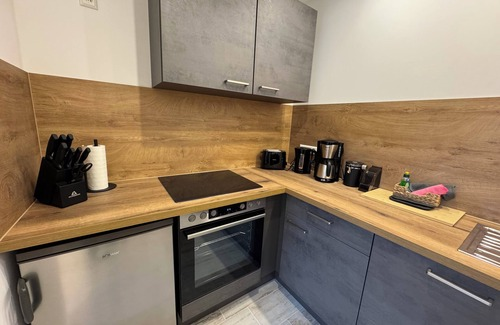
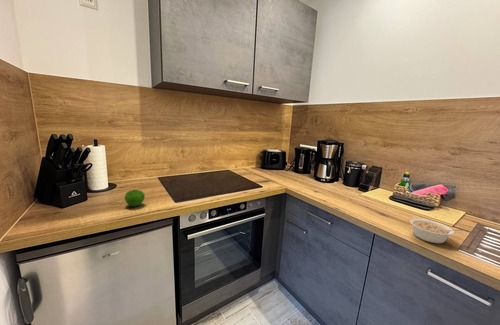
+ apple (134, 198)
+ legume (431, 230)
